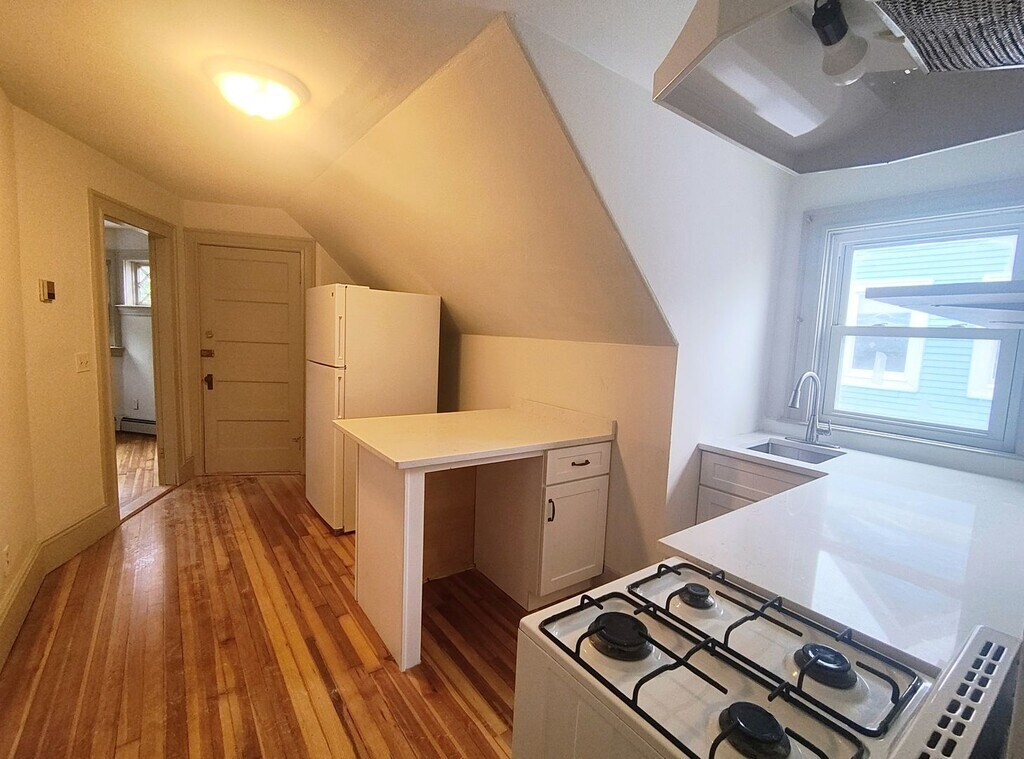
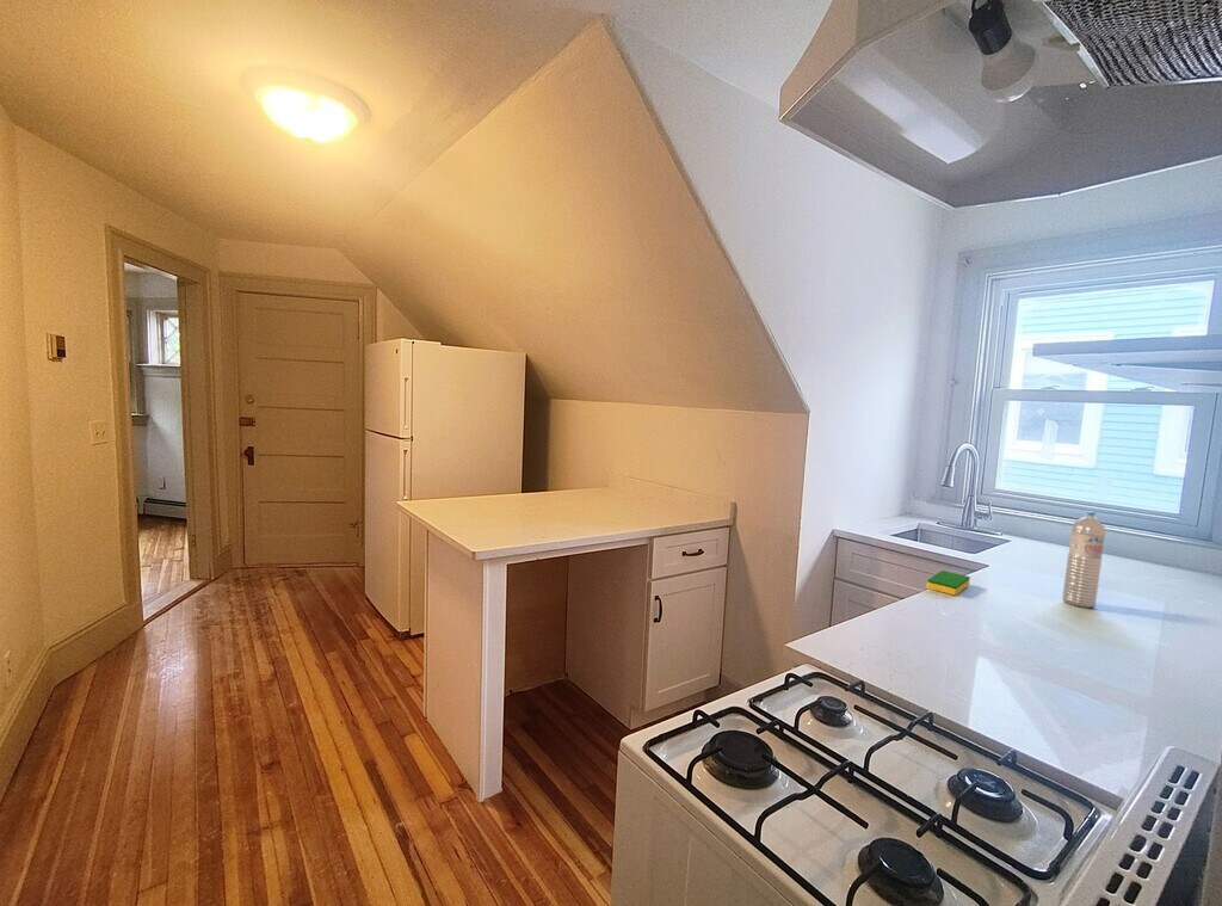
+ dish sponge (948, 581)
+ water bottle (1084, 557)
